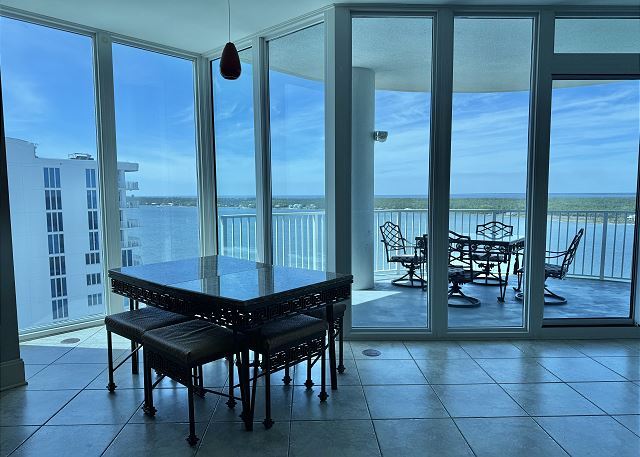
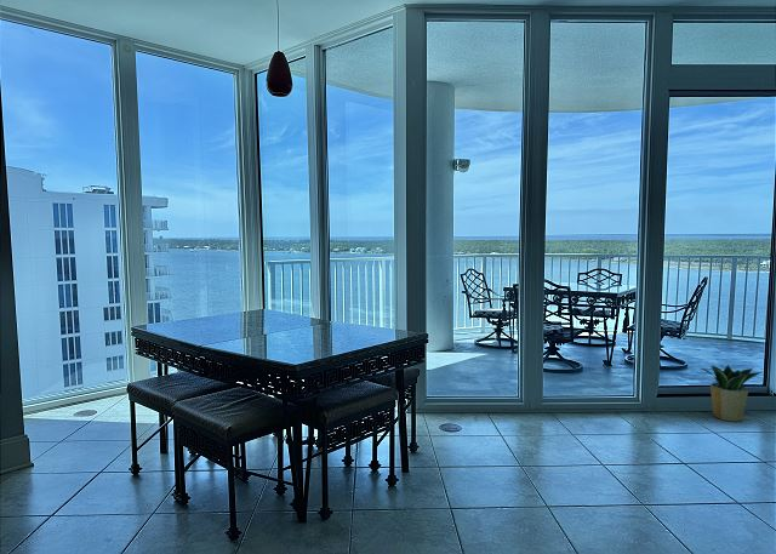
+ potted plant (731, 392)
